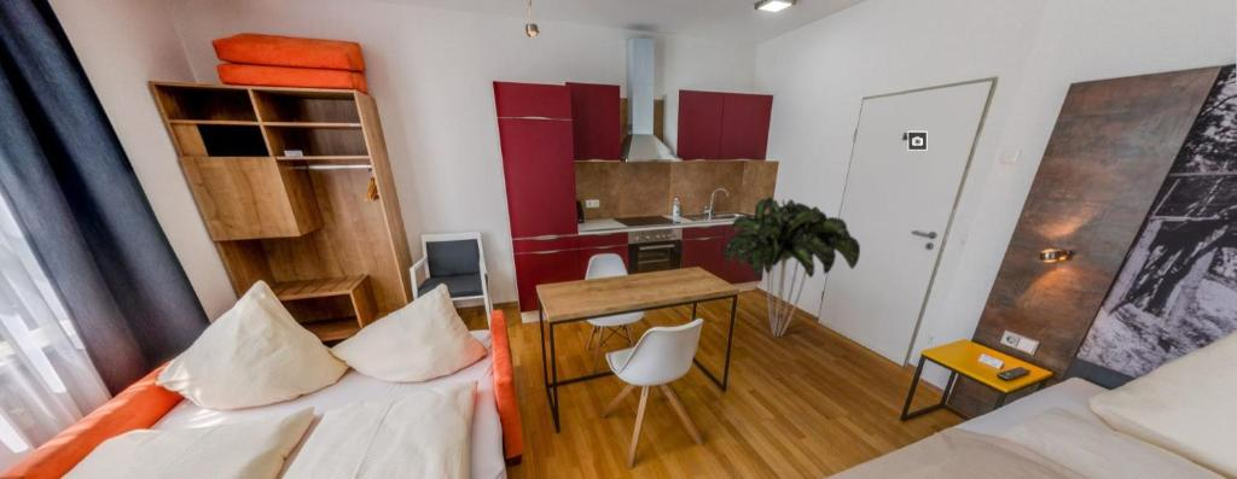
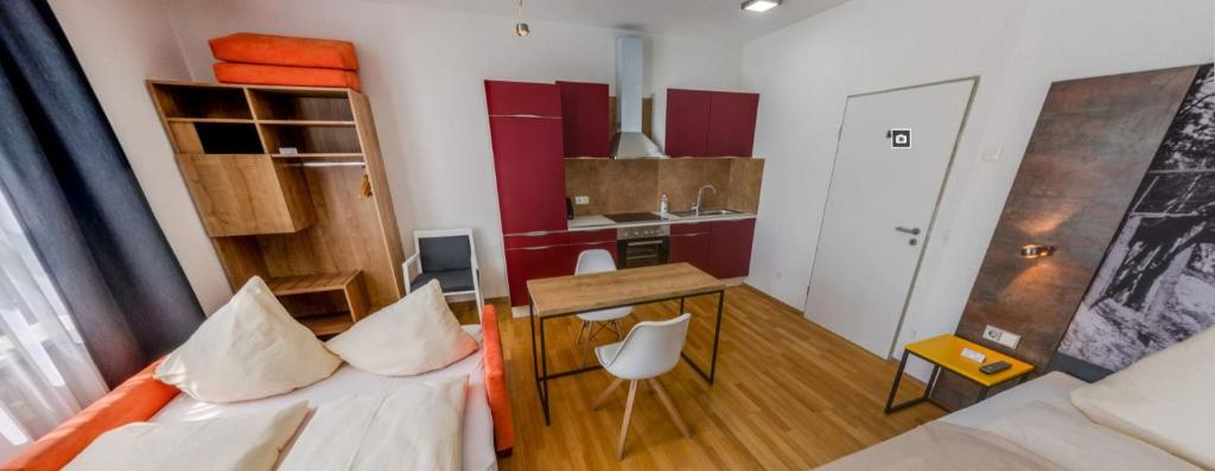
- indoor plant (783, 269)
